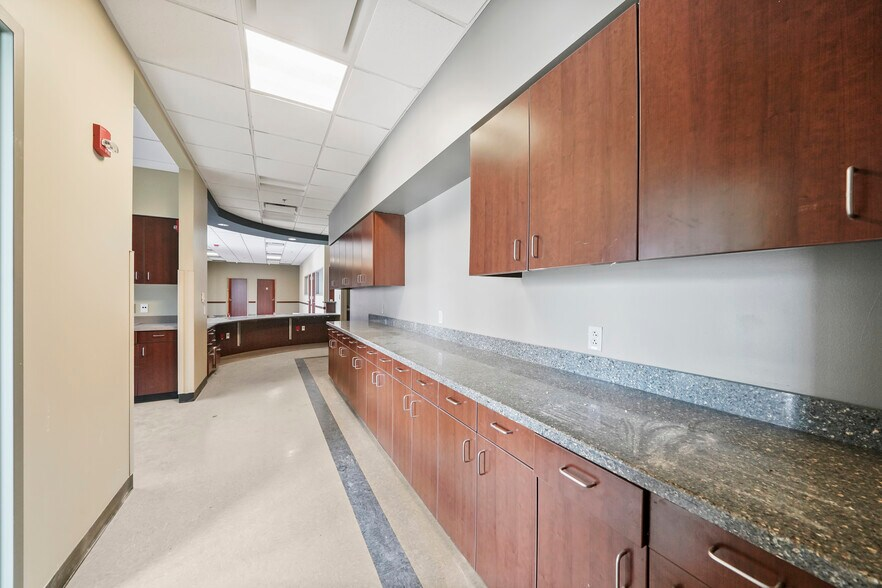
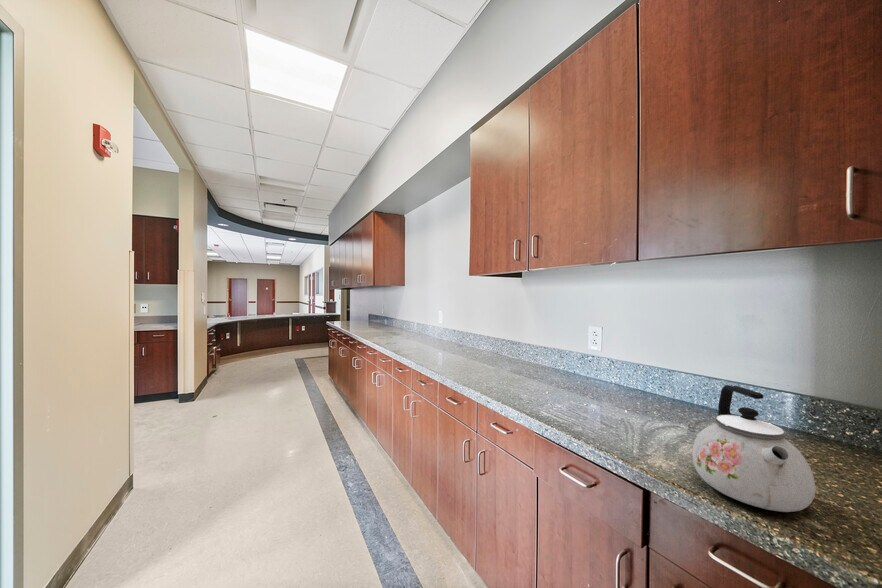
+ kettle (749, 440)
